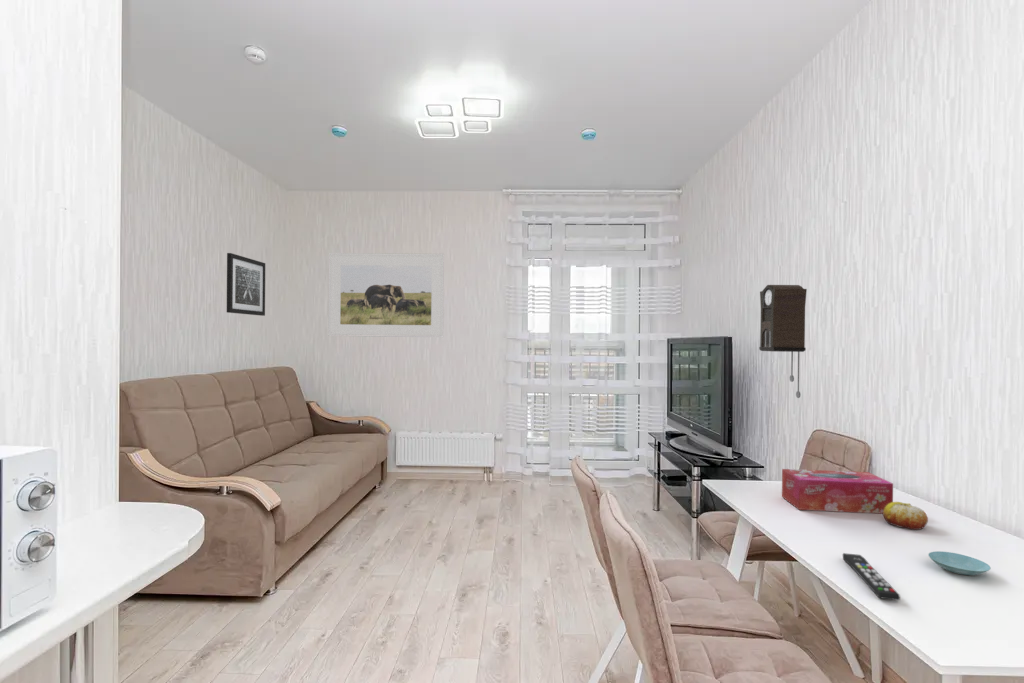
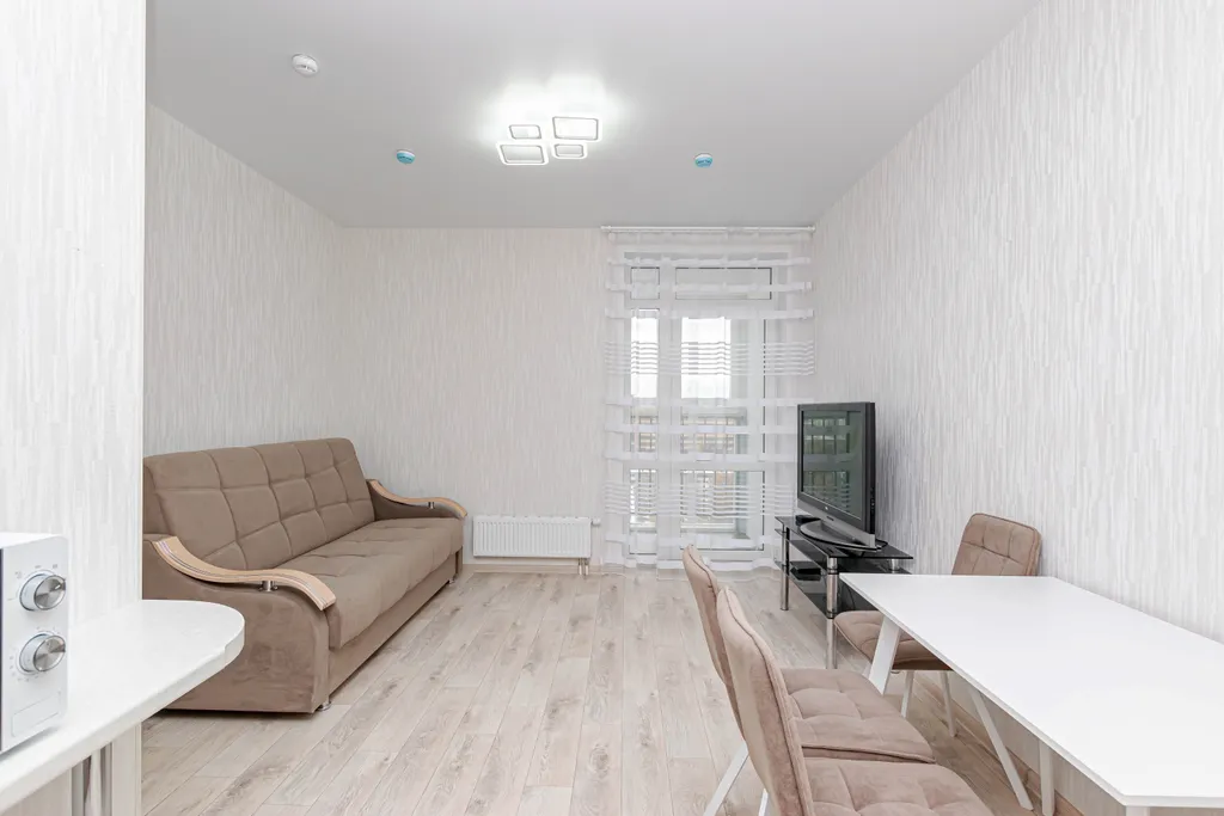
- tissue box (834, 490)
- remote control (868, 574)
- fruit (905, 514)
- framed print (386, 295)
- pendulum clock (781, 340)
- wall art (247, 286)
- saucer (958, 565)
